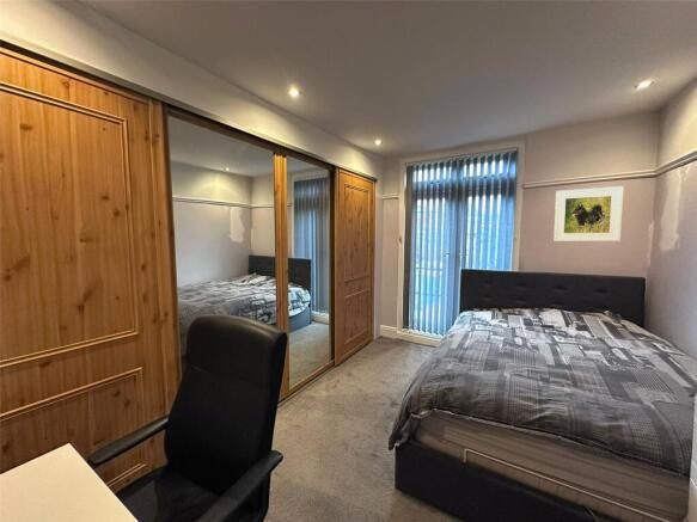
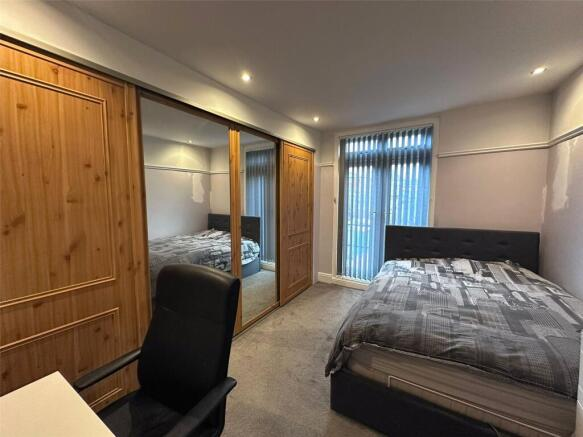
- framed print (586, 215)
